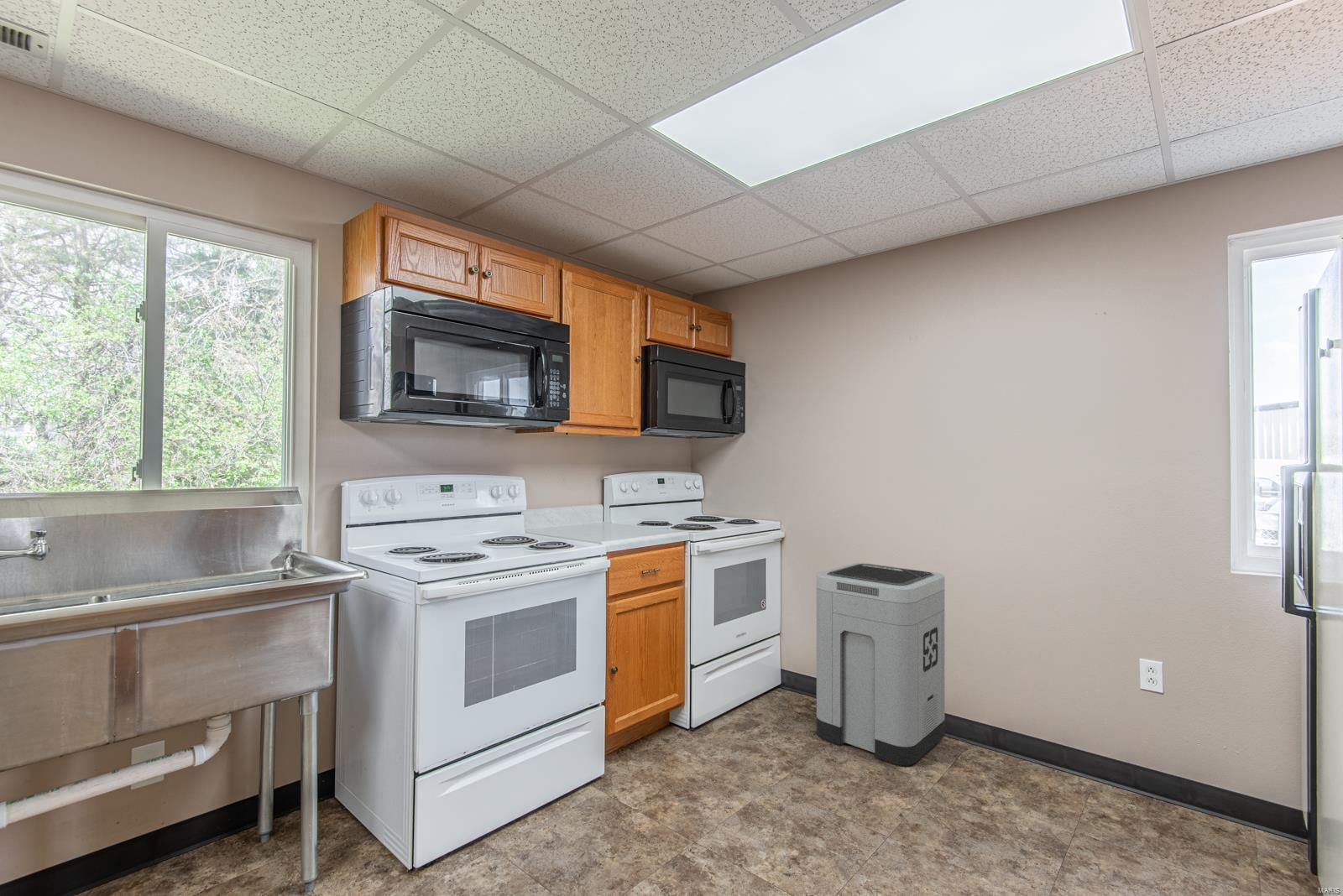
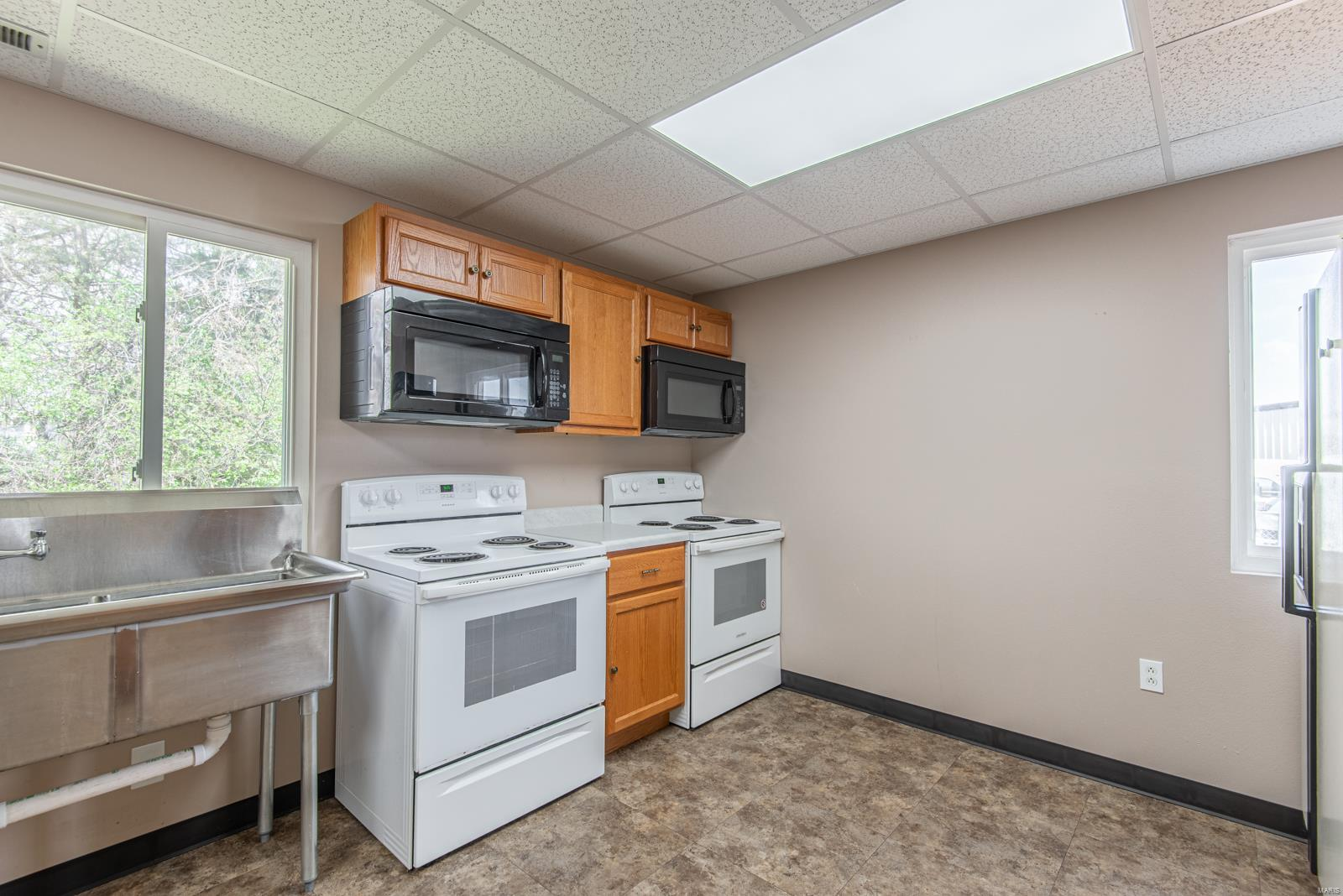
- trash can (880, 654)
